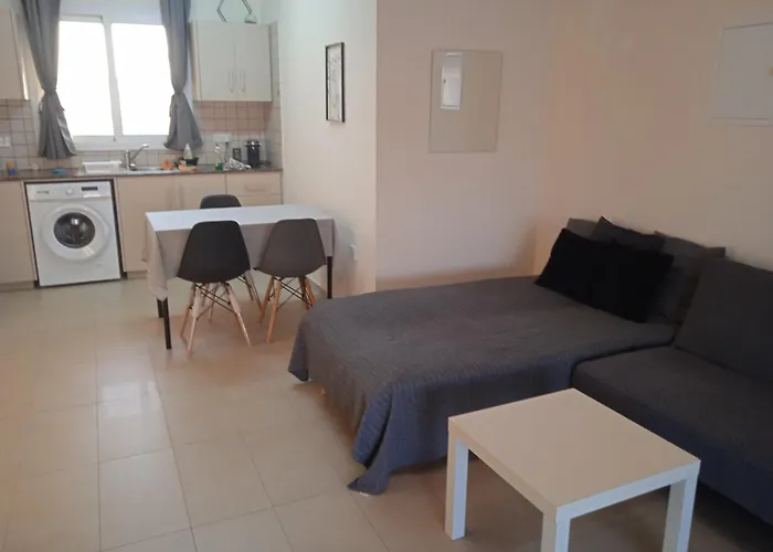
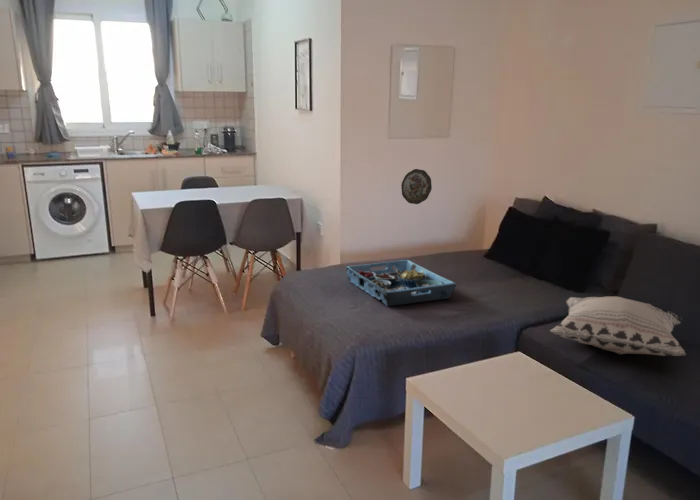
+ decorative pillow (618, 323)
+ decorative plate (415, 186)
+ serving tray (398, 280)
